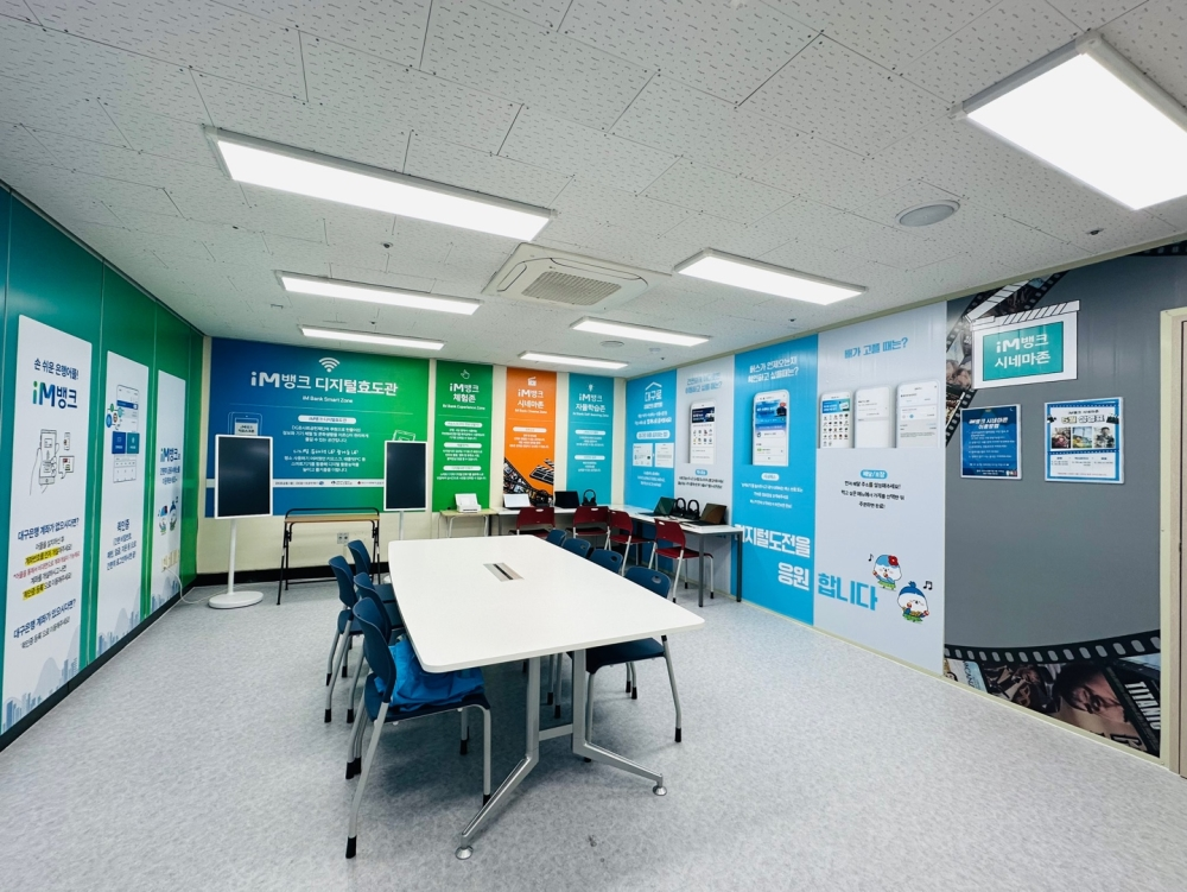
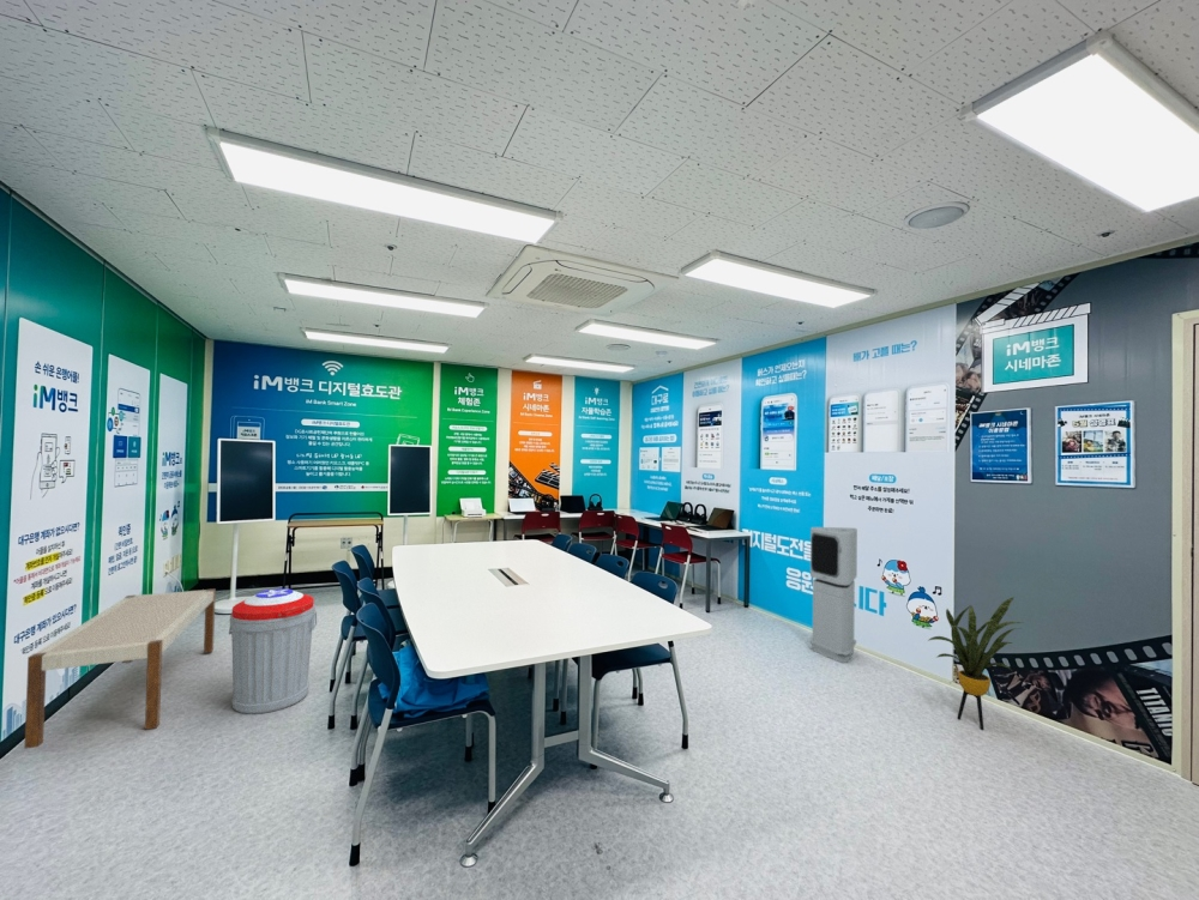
+ house plant (983, 663)
+ trash can (272, 645)
+ bench (139, 652)
+ air purifier (839, 591)
